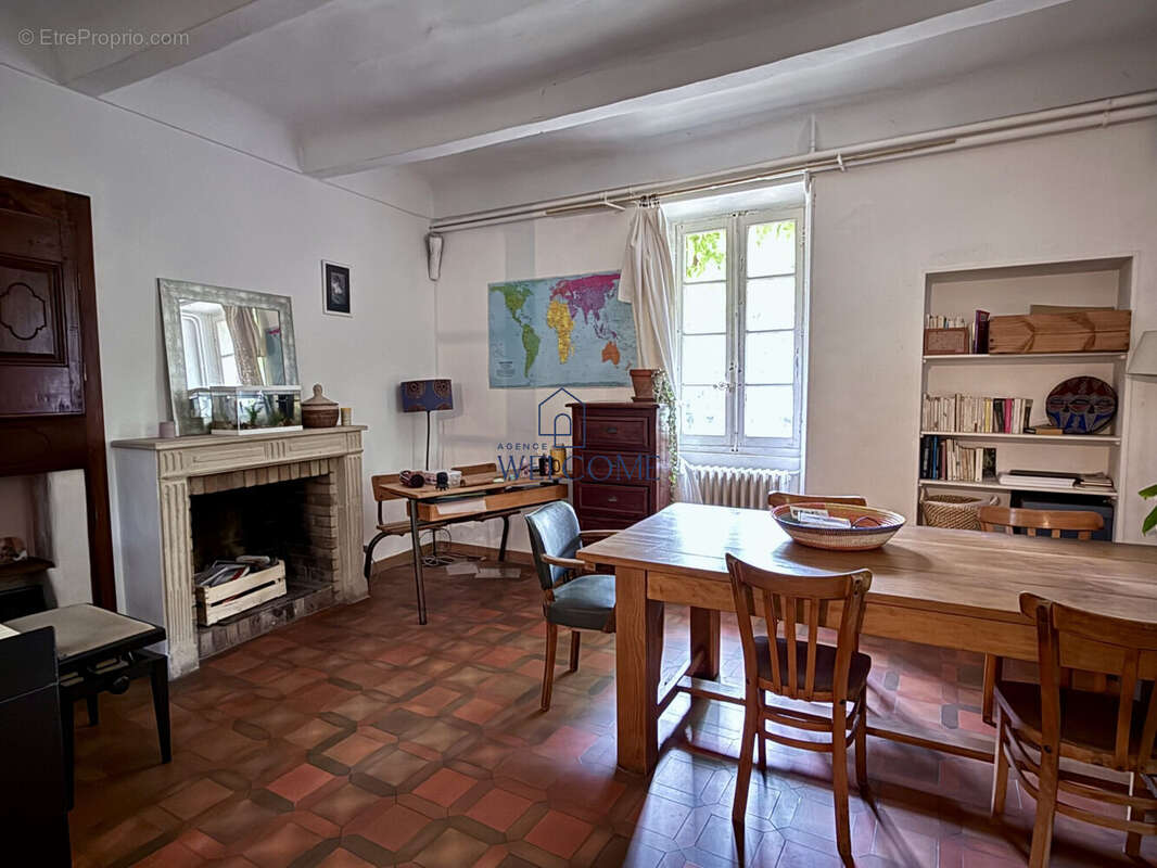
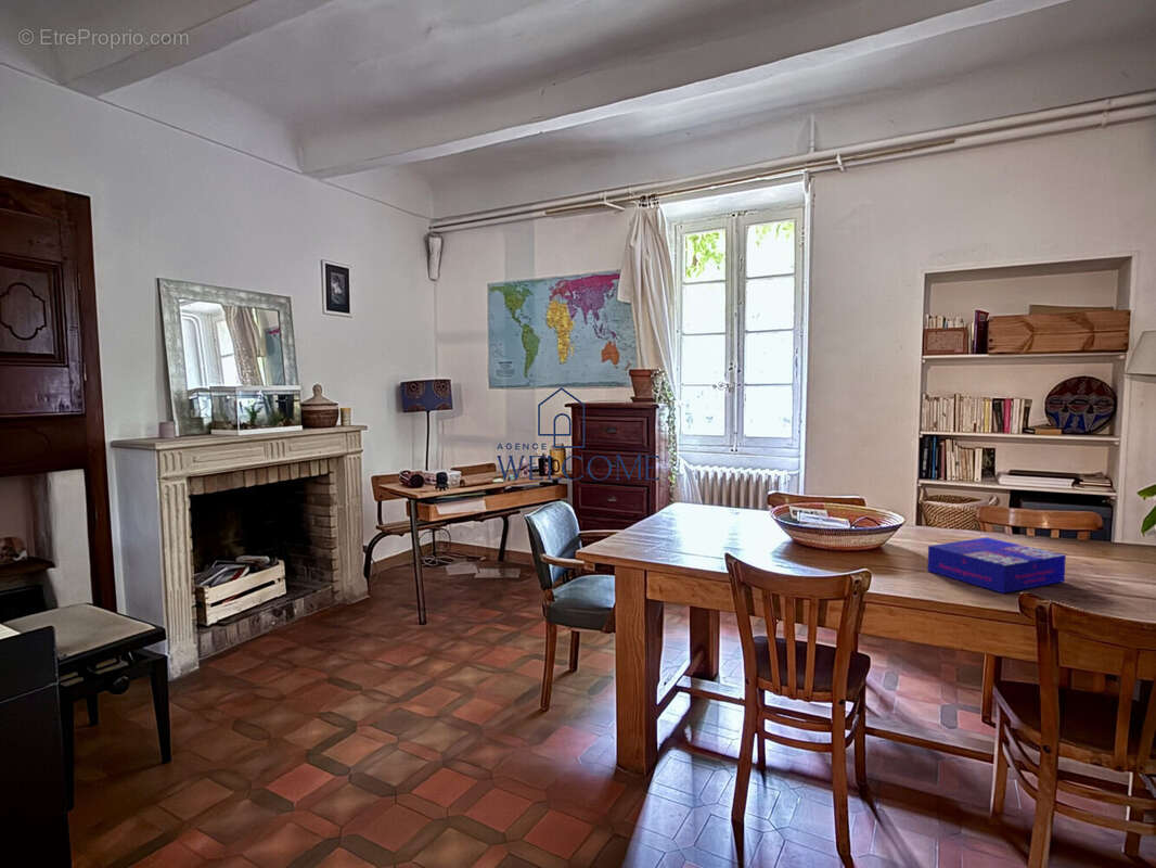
+ board game (993, 563)
